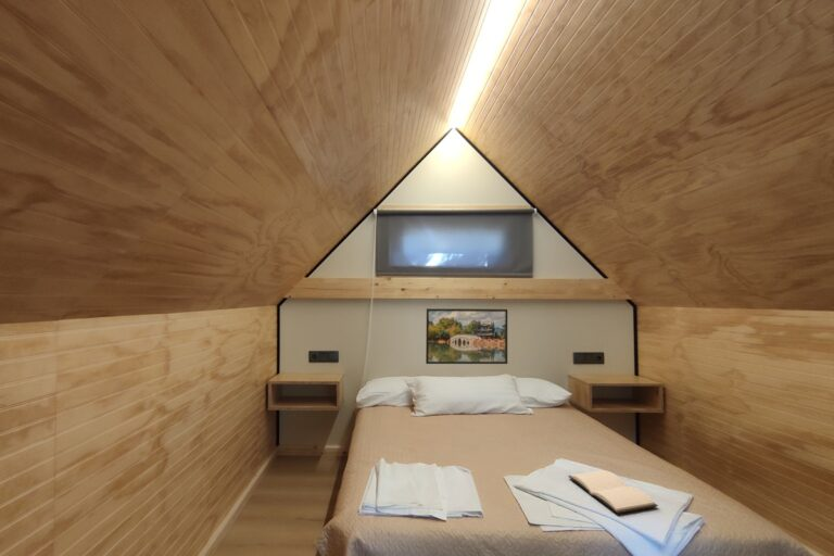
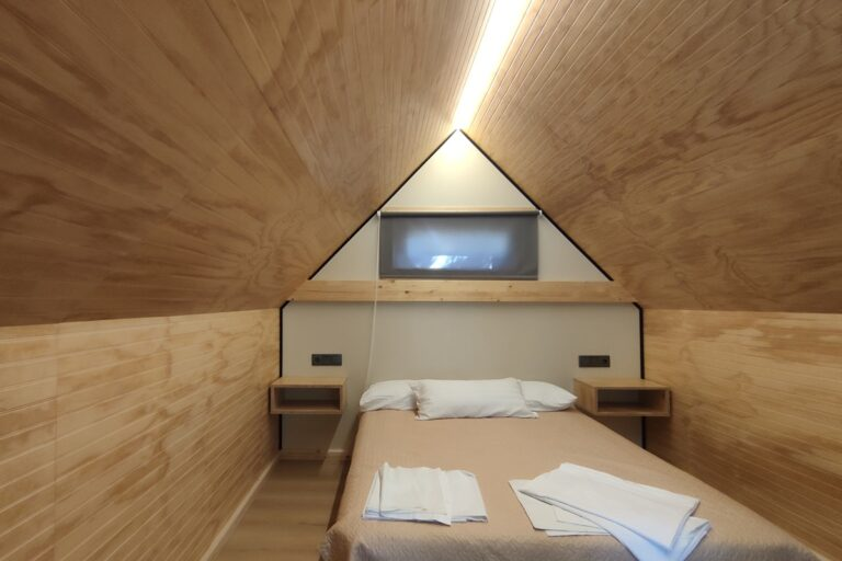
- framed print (467, 336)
- book (609, 488)
